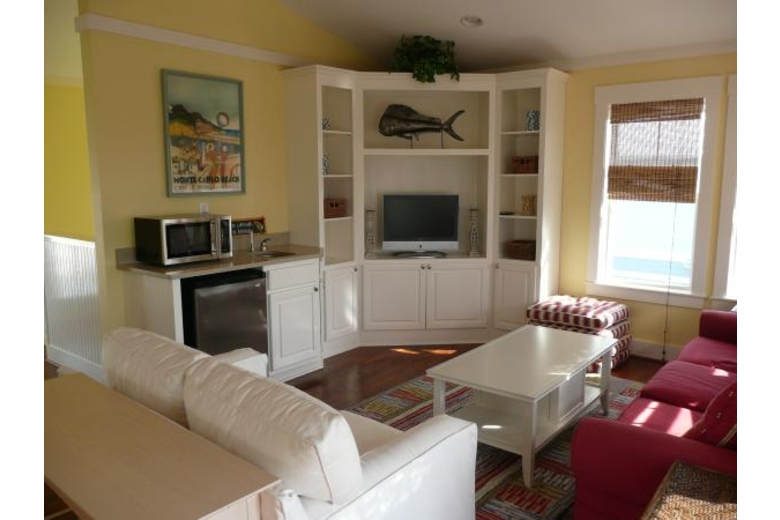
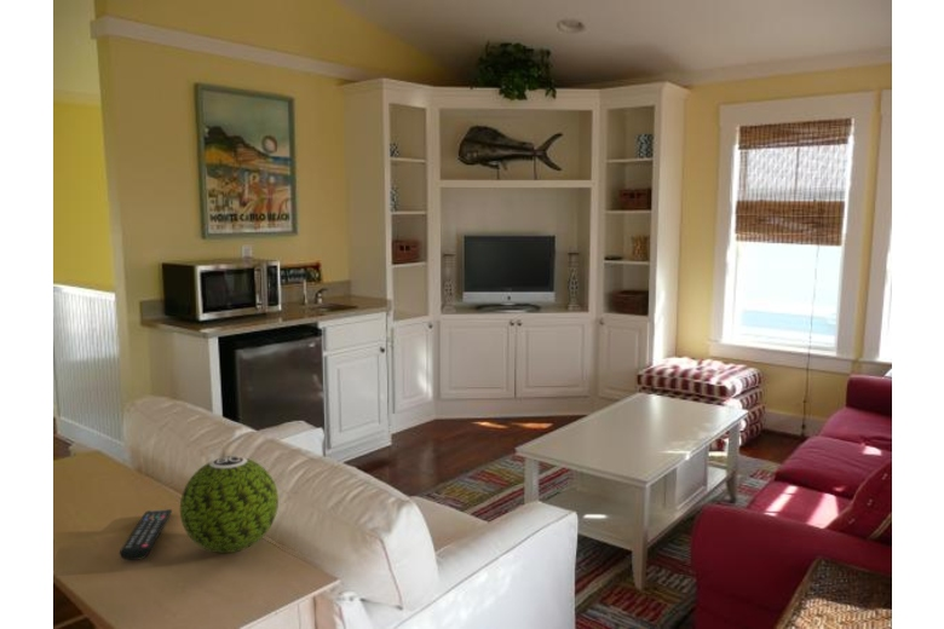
+ remote control (148, 532)
+ decorative ball (230, 503)
